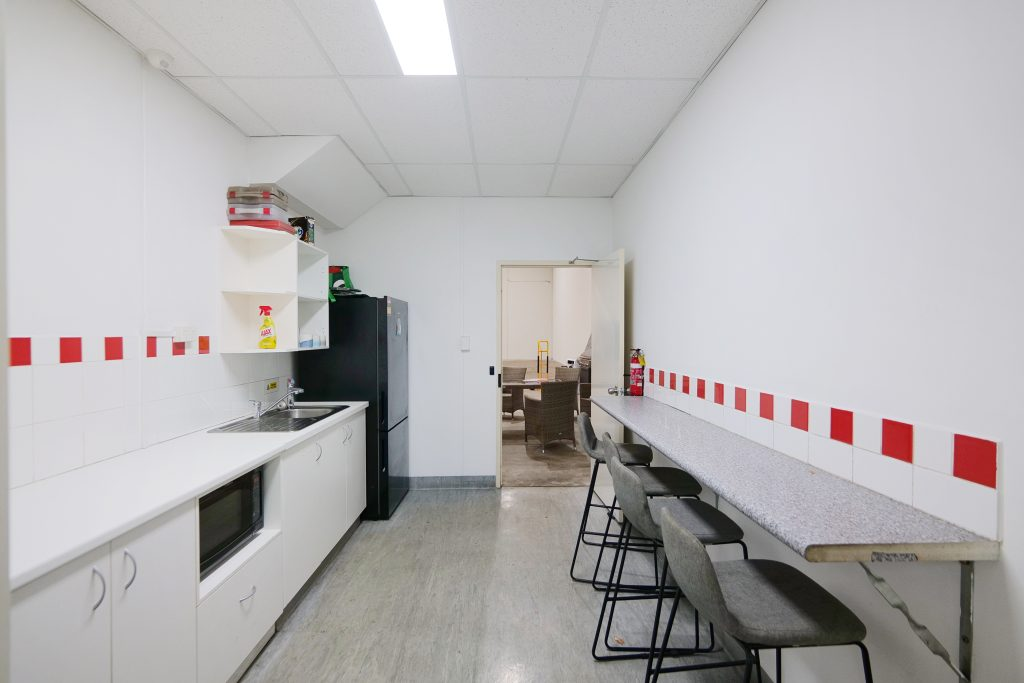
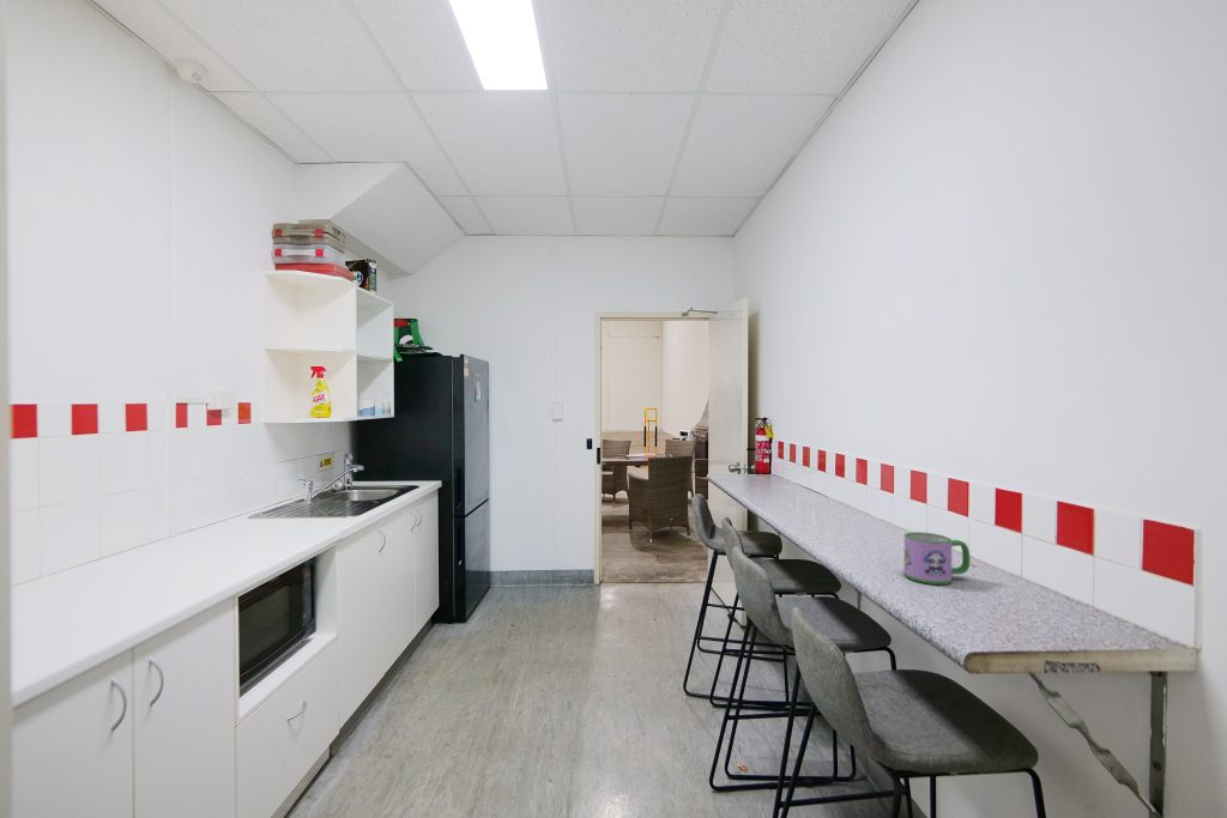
+ mug (936, 557)
